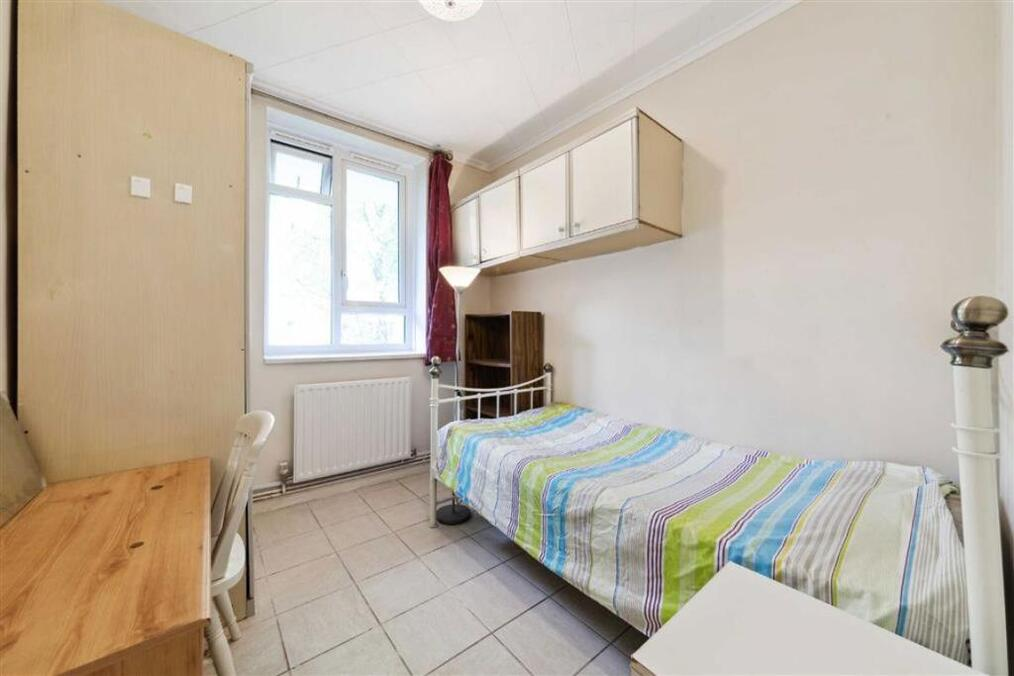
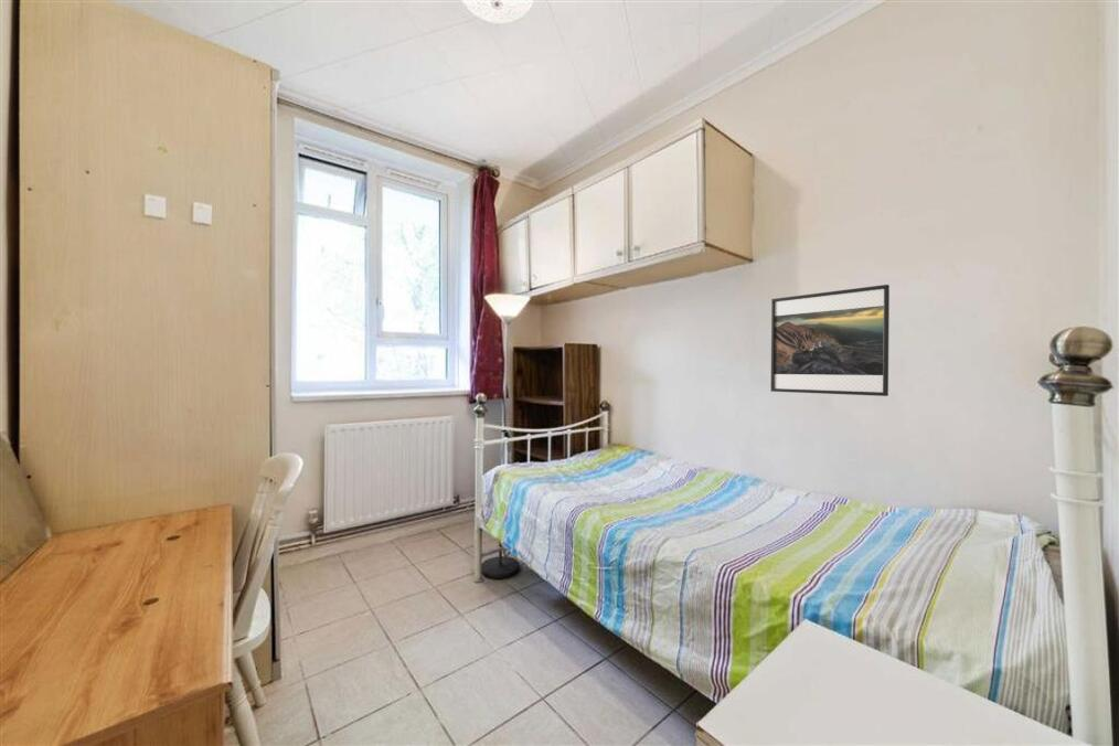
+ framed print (824, 342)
